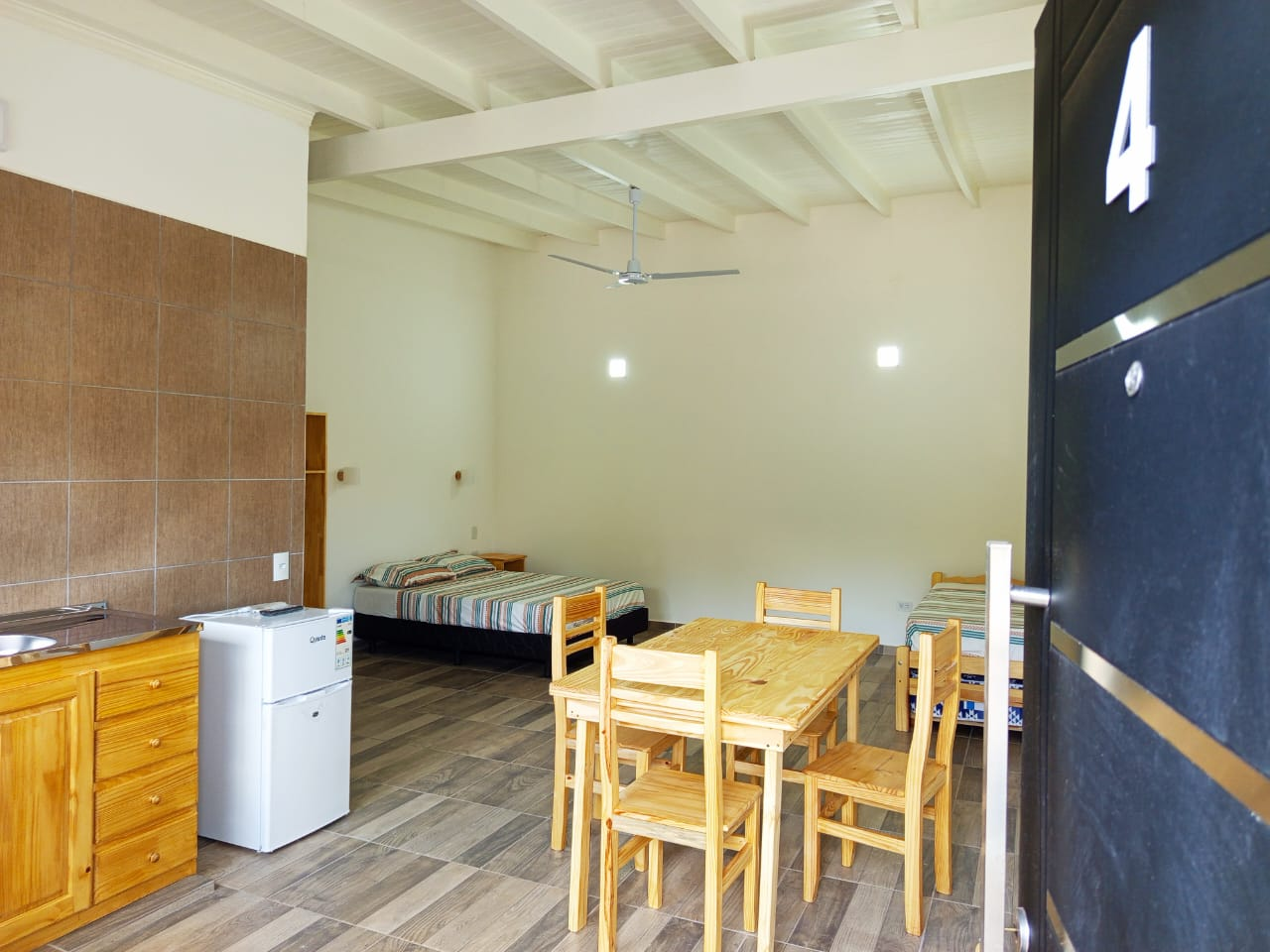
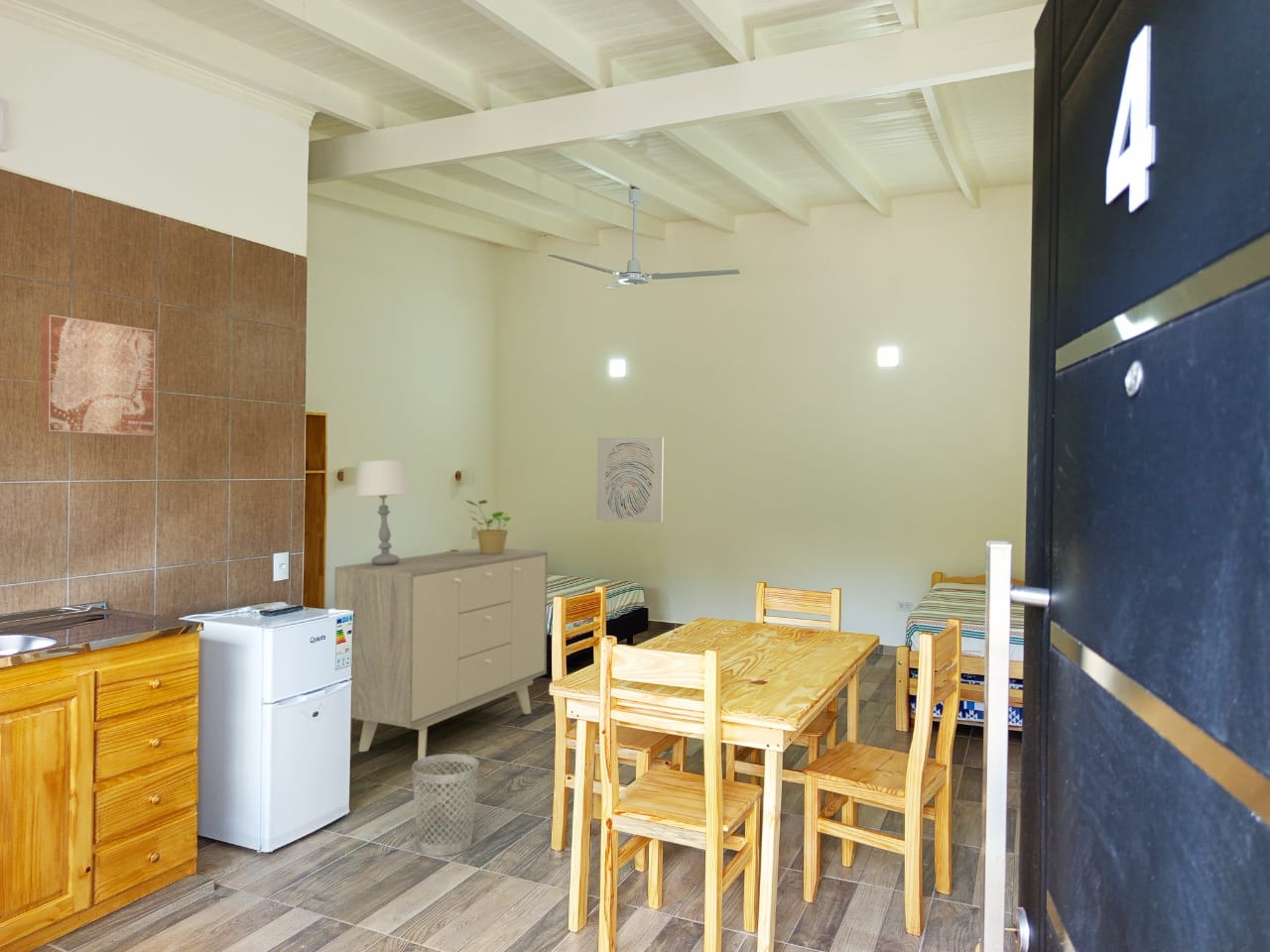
+ wall art (629, 479)
+ table lamp (386, 512)
+ potted plant (490, 526)
+ wall art (101, 378)
+ sideboard (452, 645)
+ wastebasket (444, 804)
